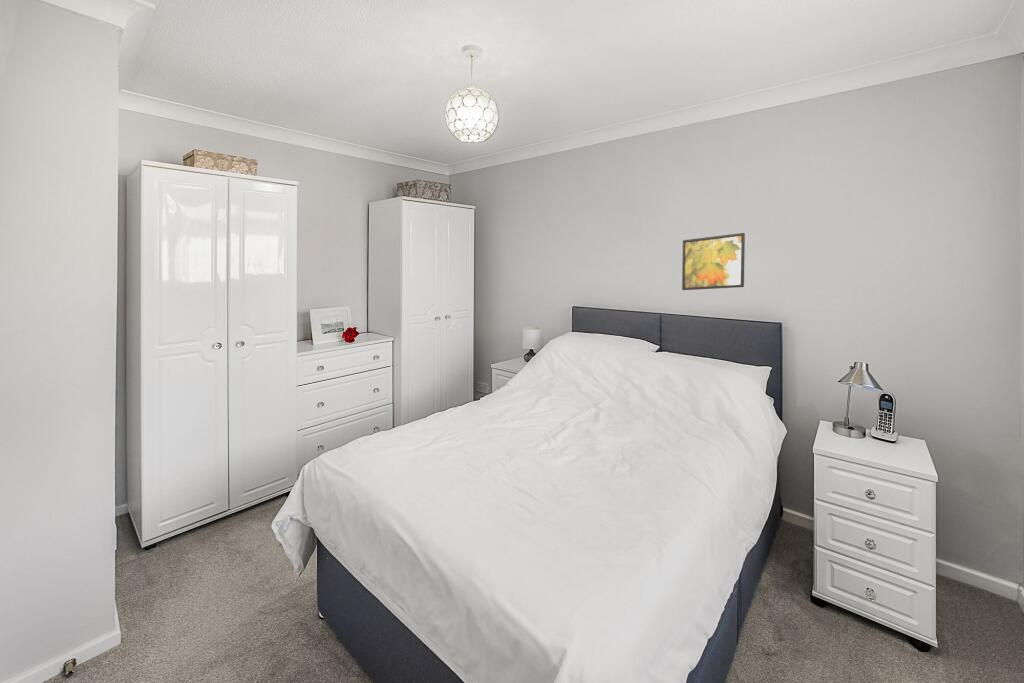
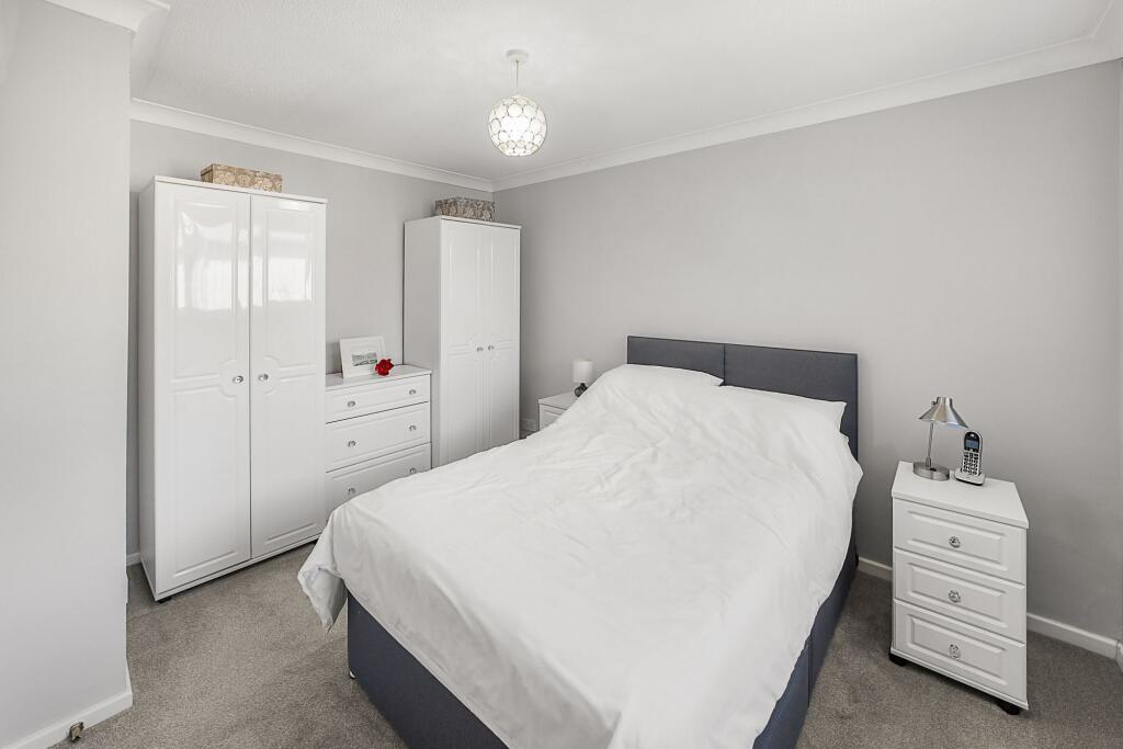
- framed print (712, 262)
